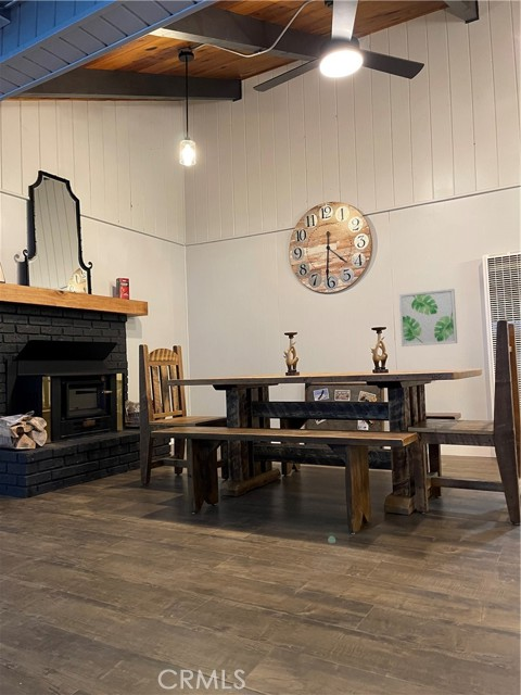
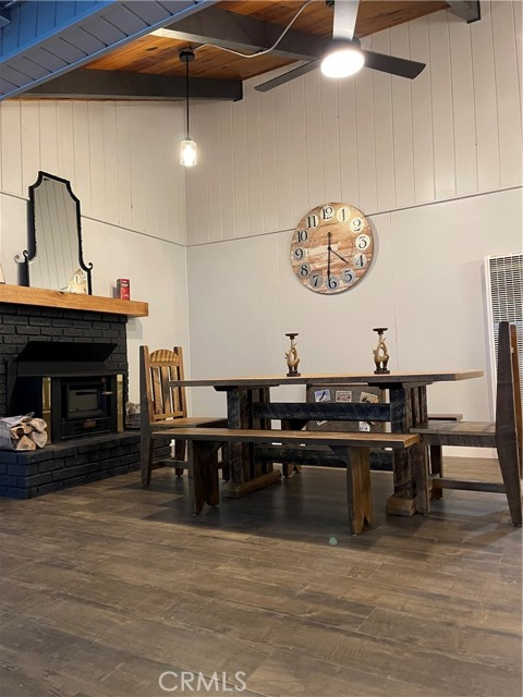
- wall art (427, 318)
